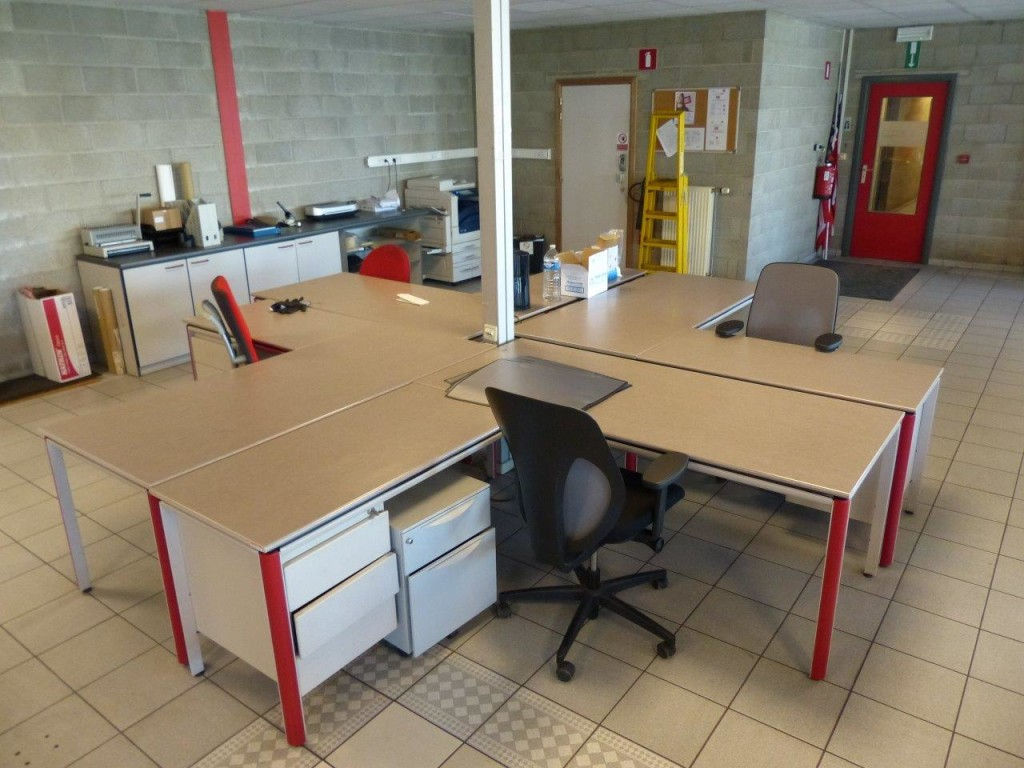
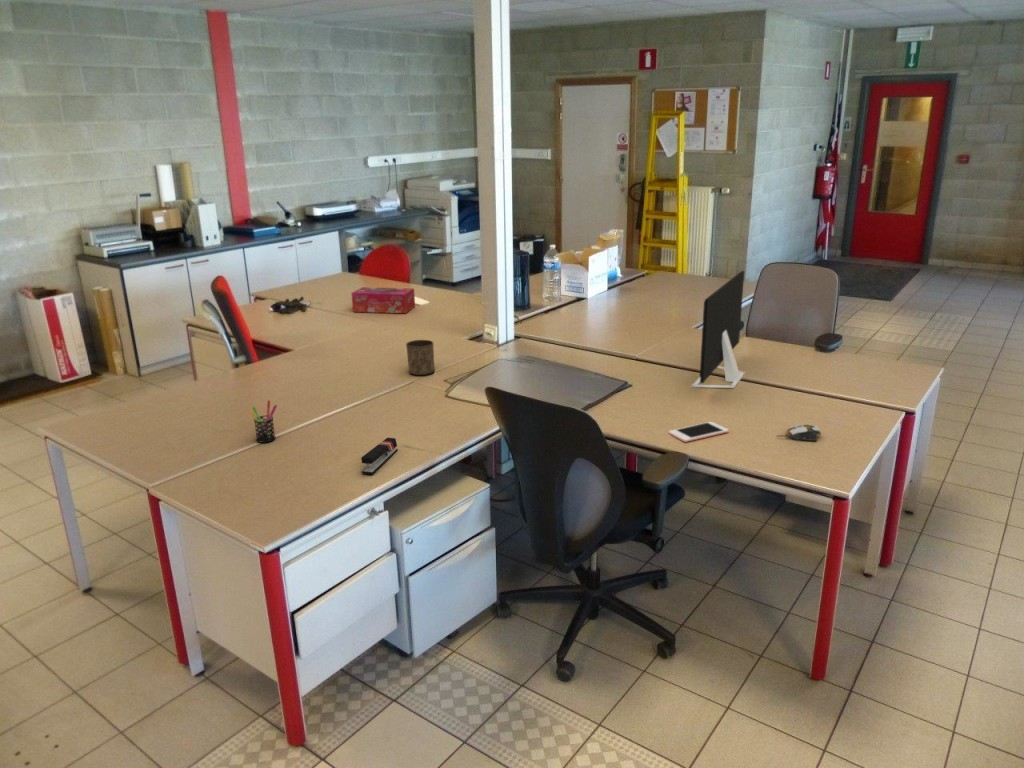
+ computer mouse (799, 431)
+ stapler (379, 453)
+ monitor (723, 332)
+ pen holder (263, 420)
+ cell phone (698, 431)
+ tissue box (383, 300)
+ cup (420, 357)
